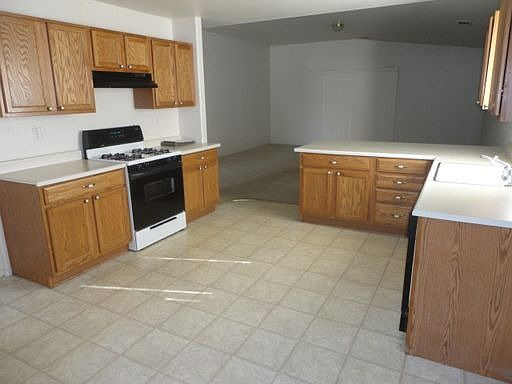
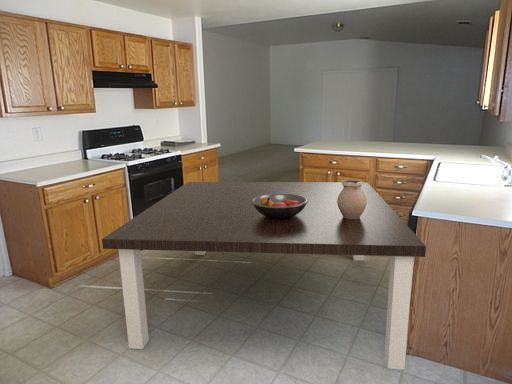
+ dining table (268, 250)
+ fruit bowl (279, 205)
+ pitcher (351, 198)
